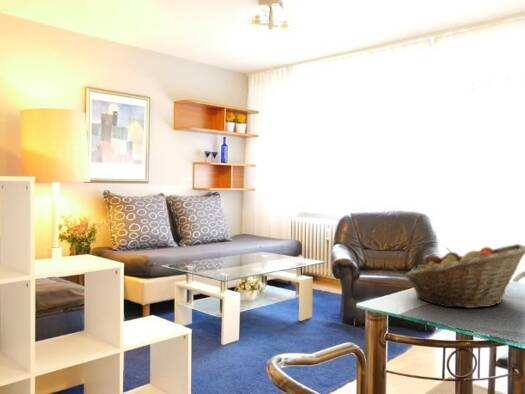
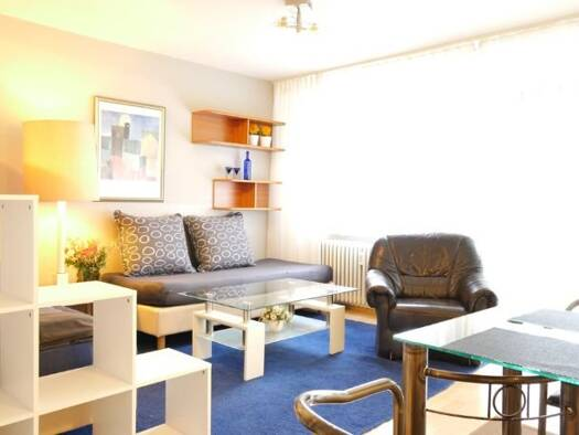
- fruit basket (465, 270)
